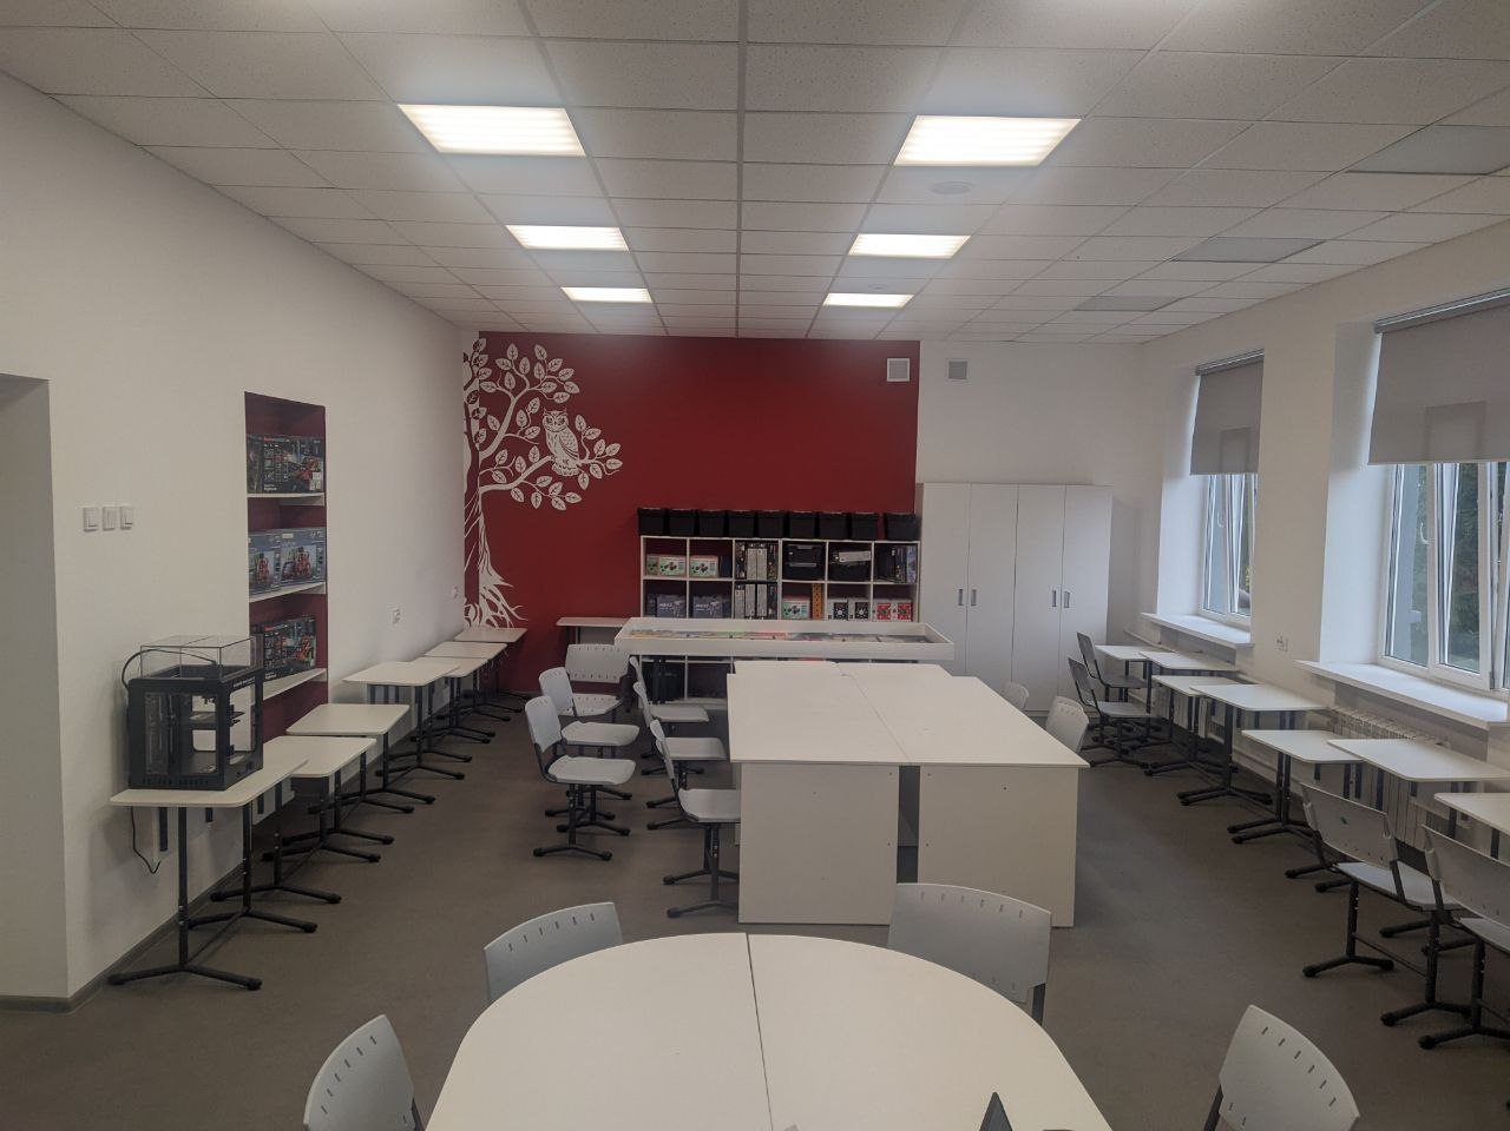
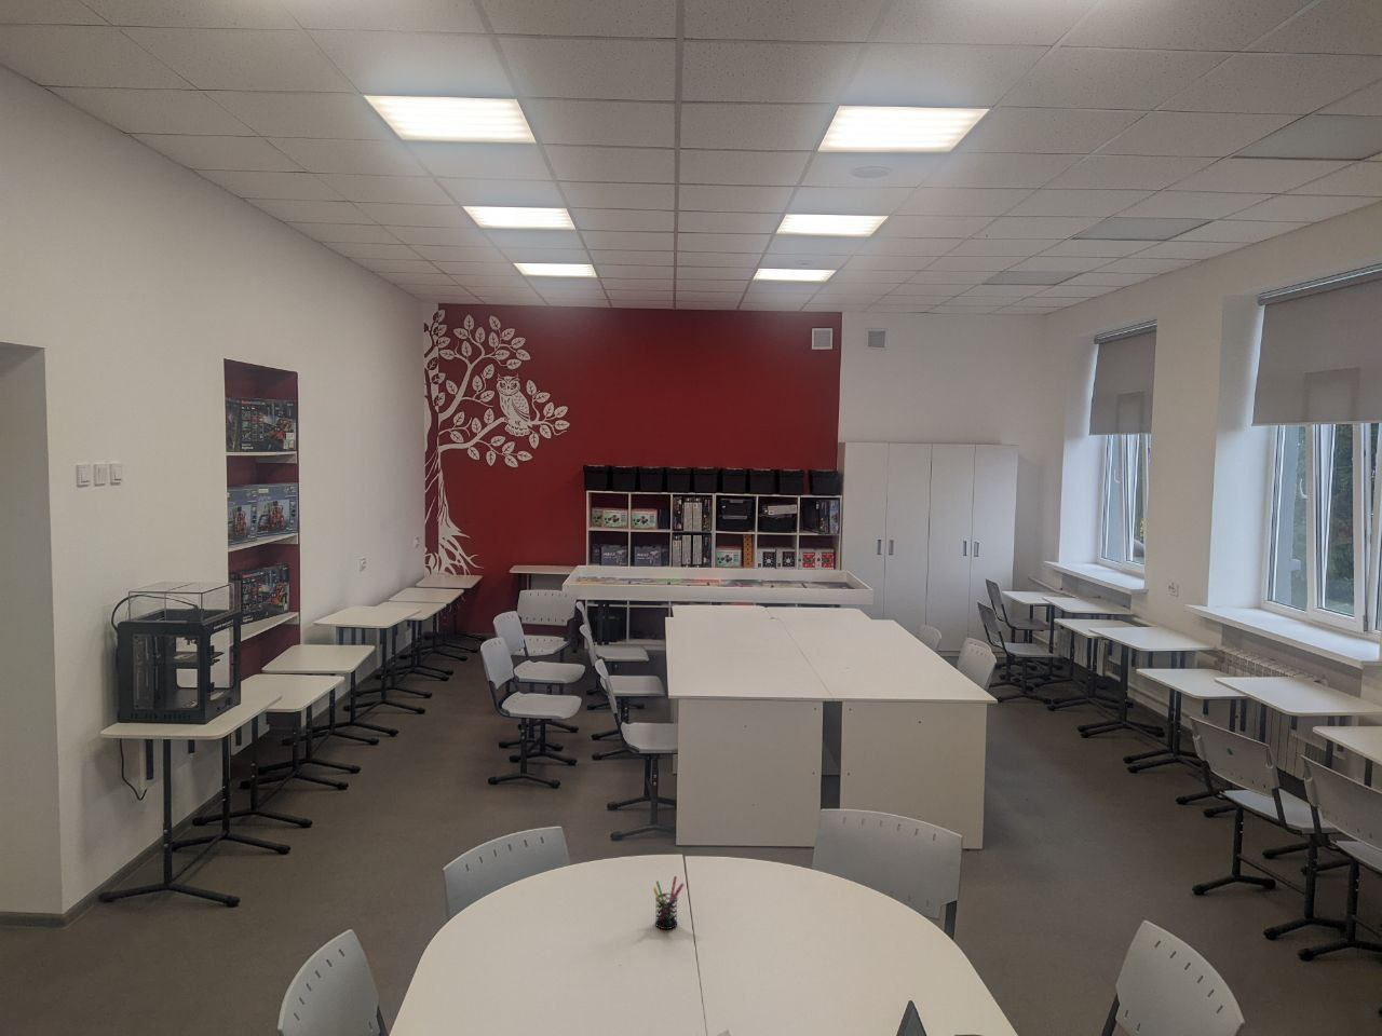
+ pen holder (665, 900)
